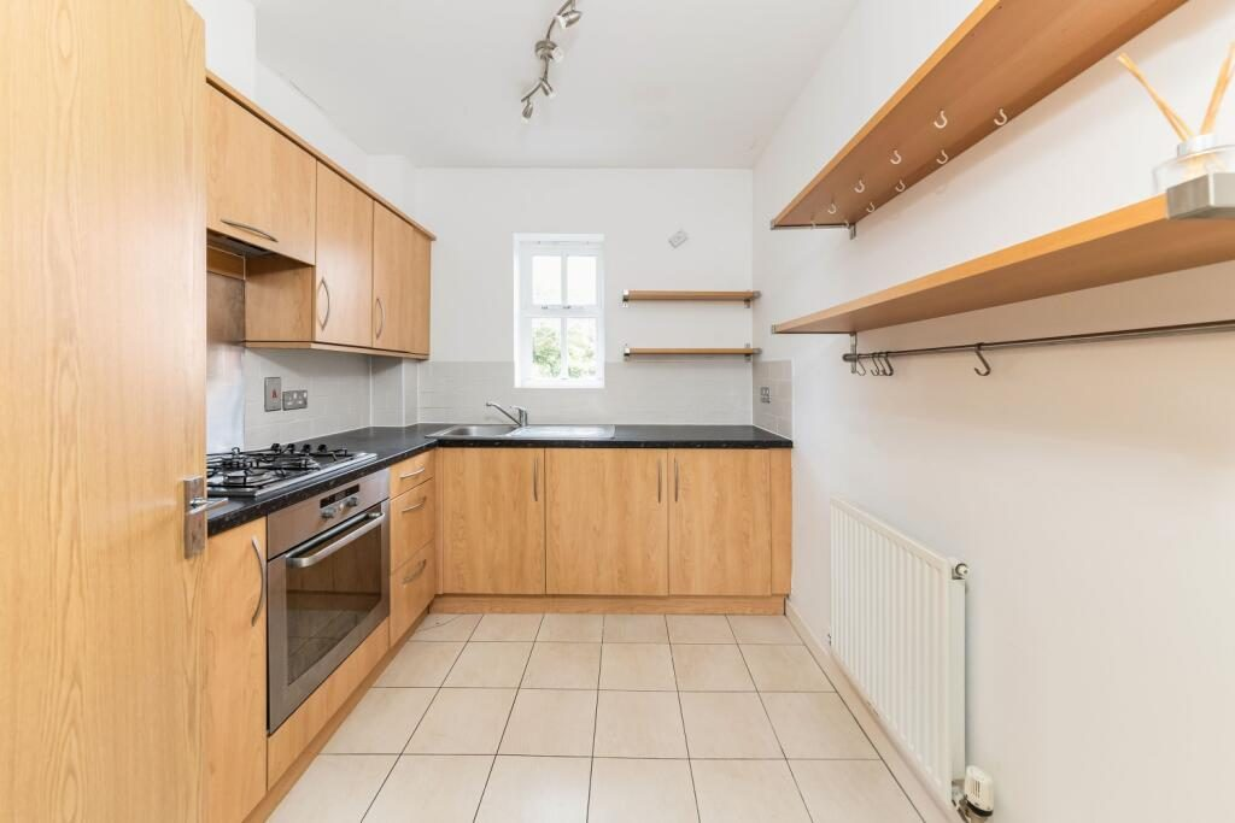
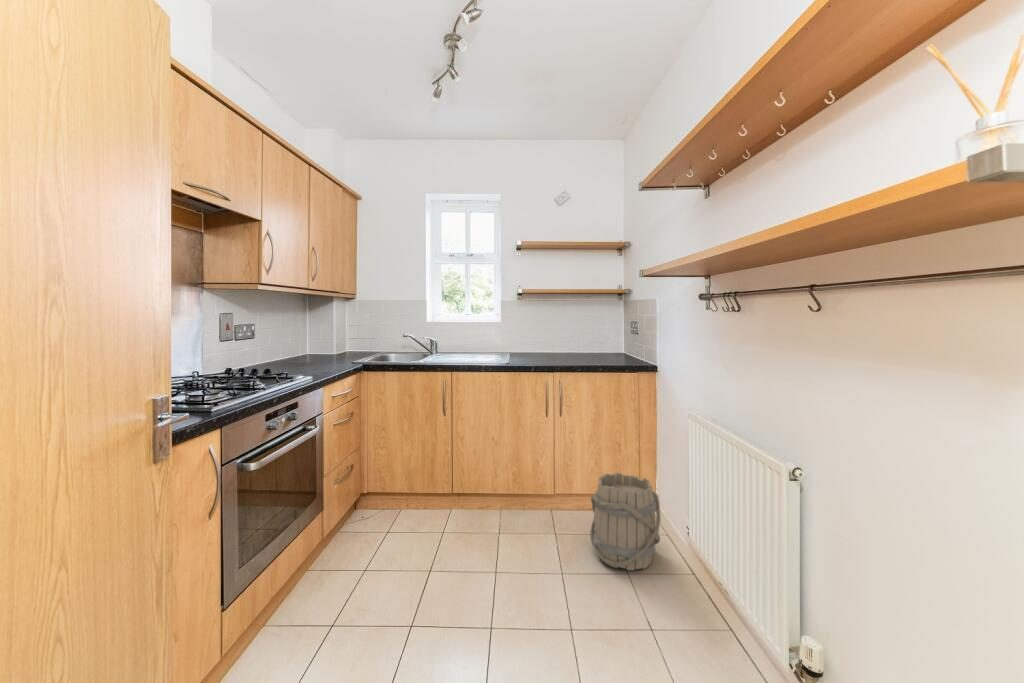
+ bucket (624, 518)
